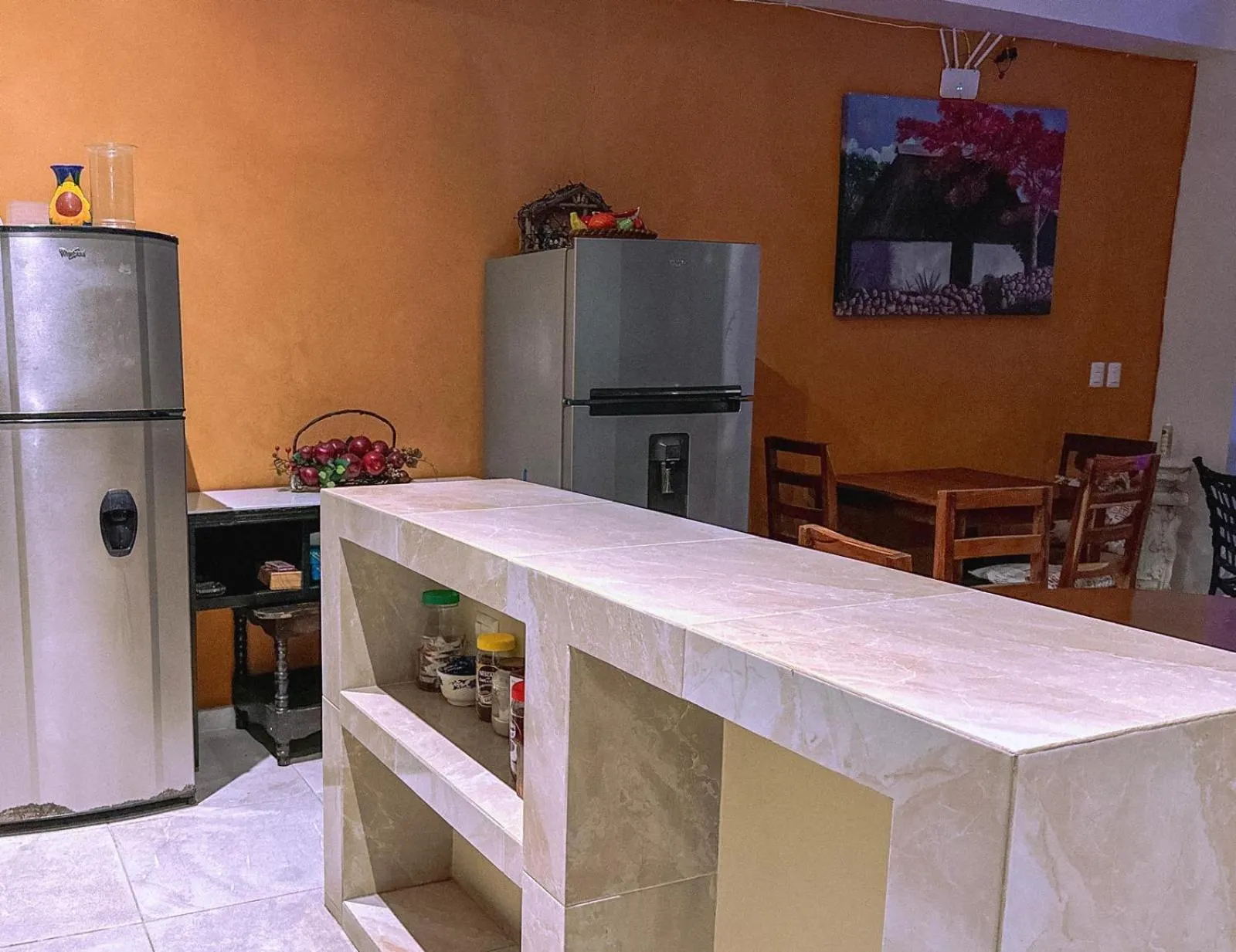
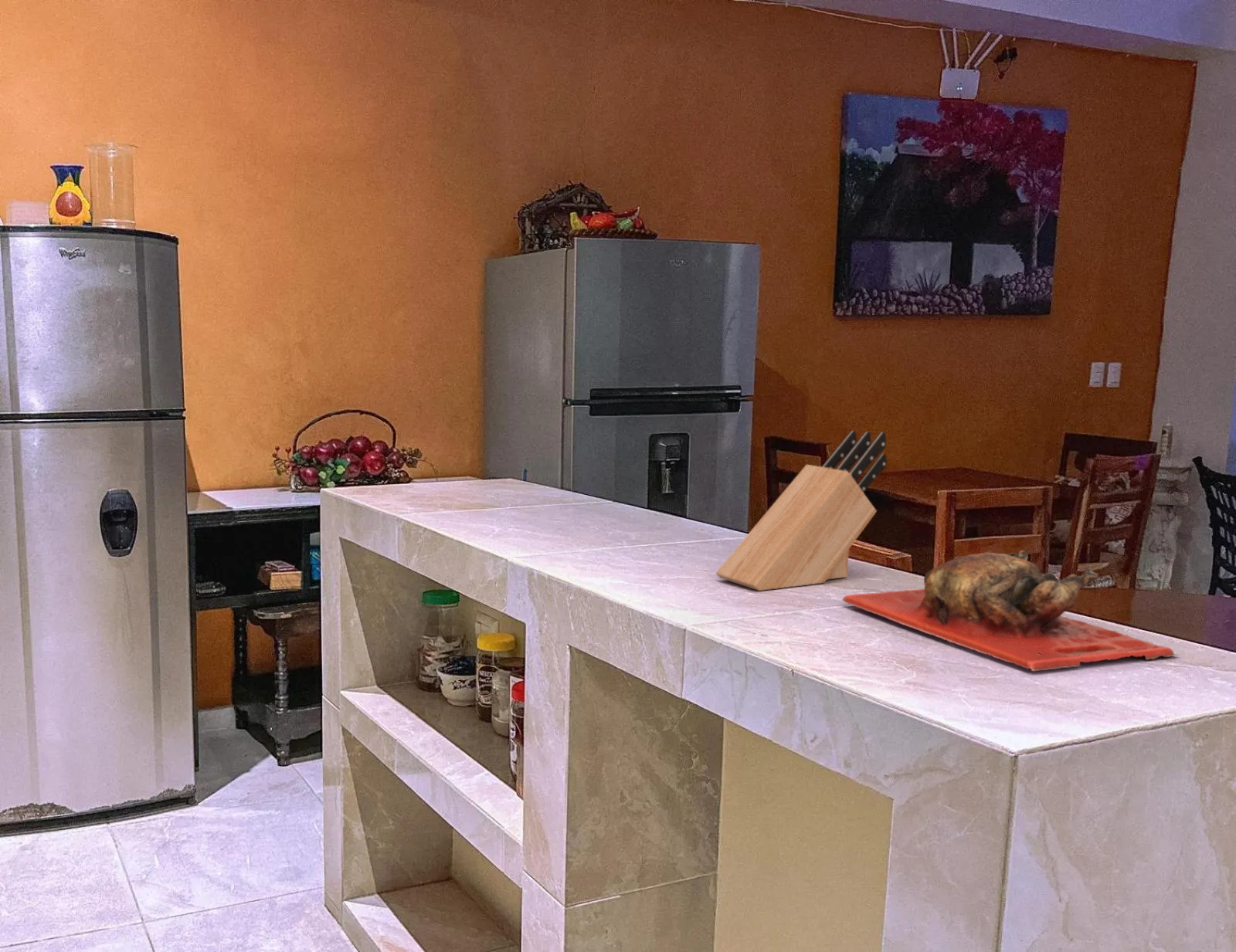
+ cutting board (997, 591)
+ knife block (809, 504)
